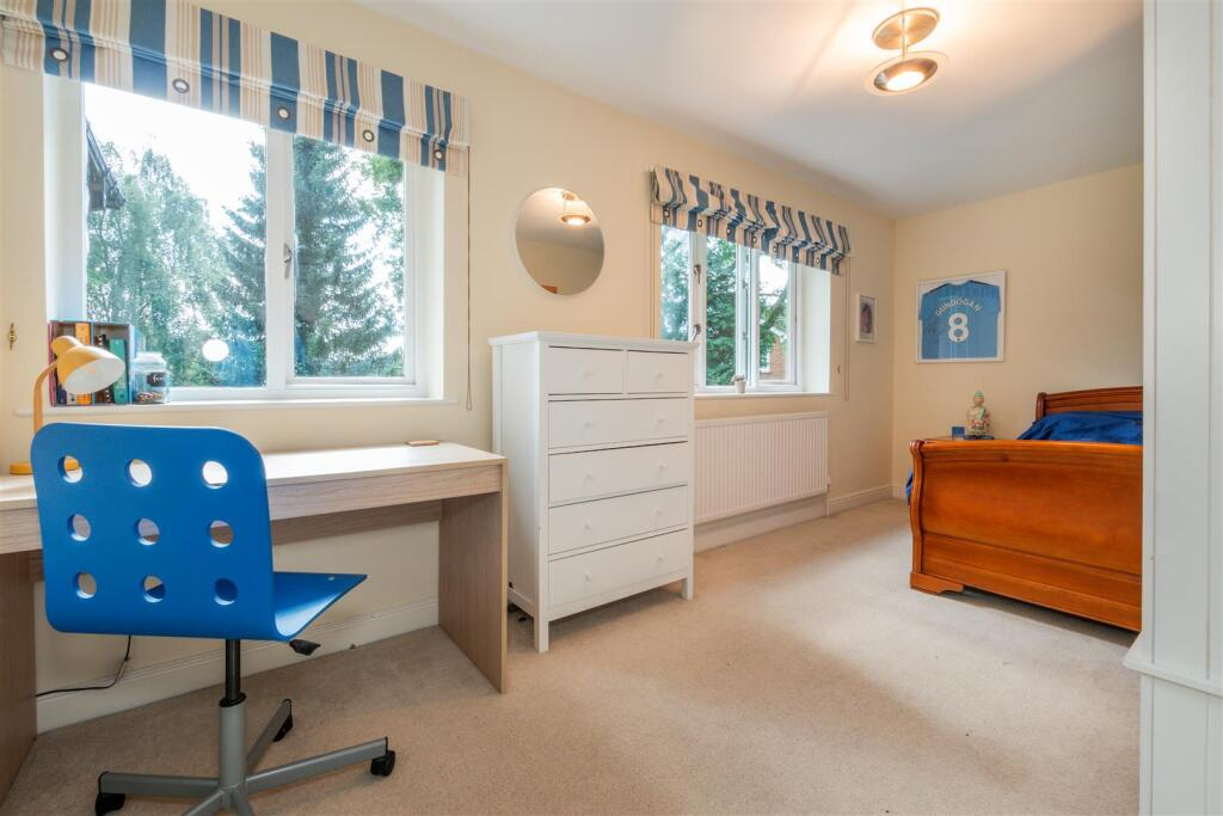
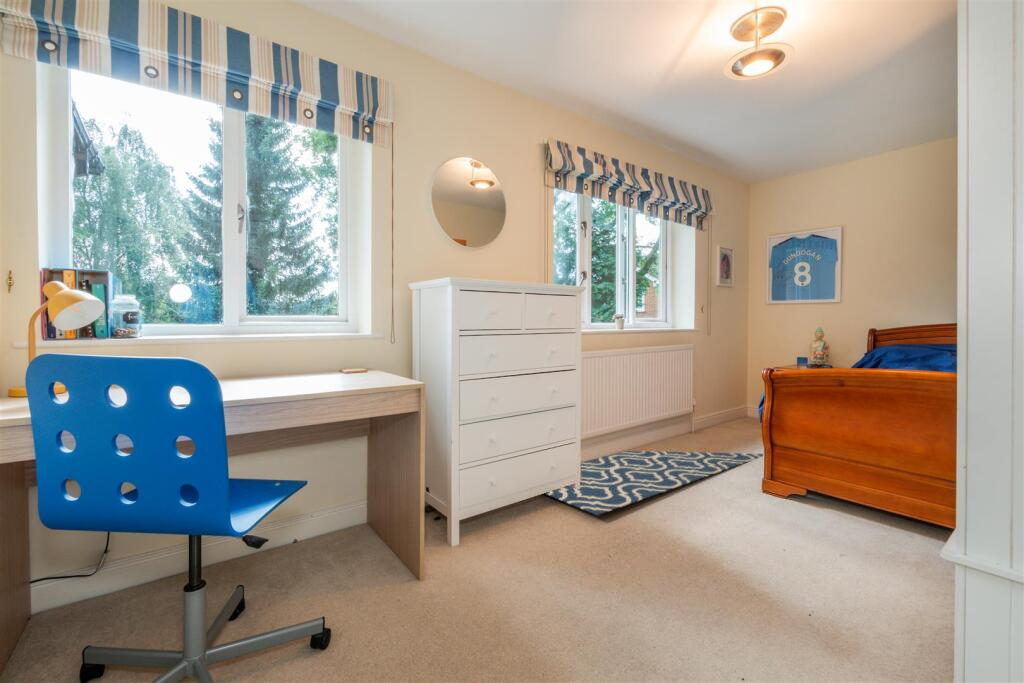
+ rug (670, 460)
